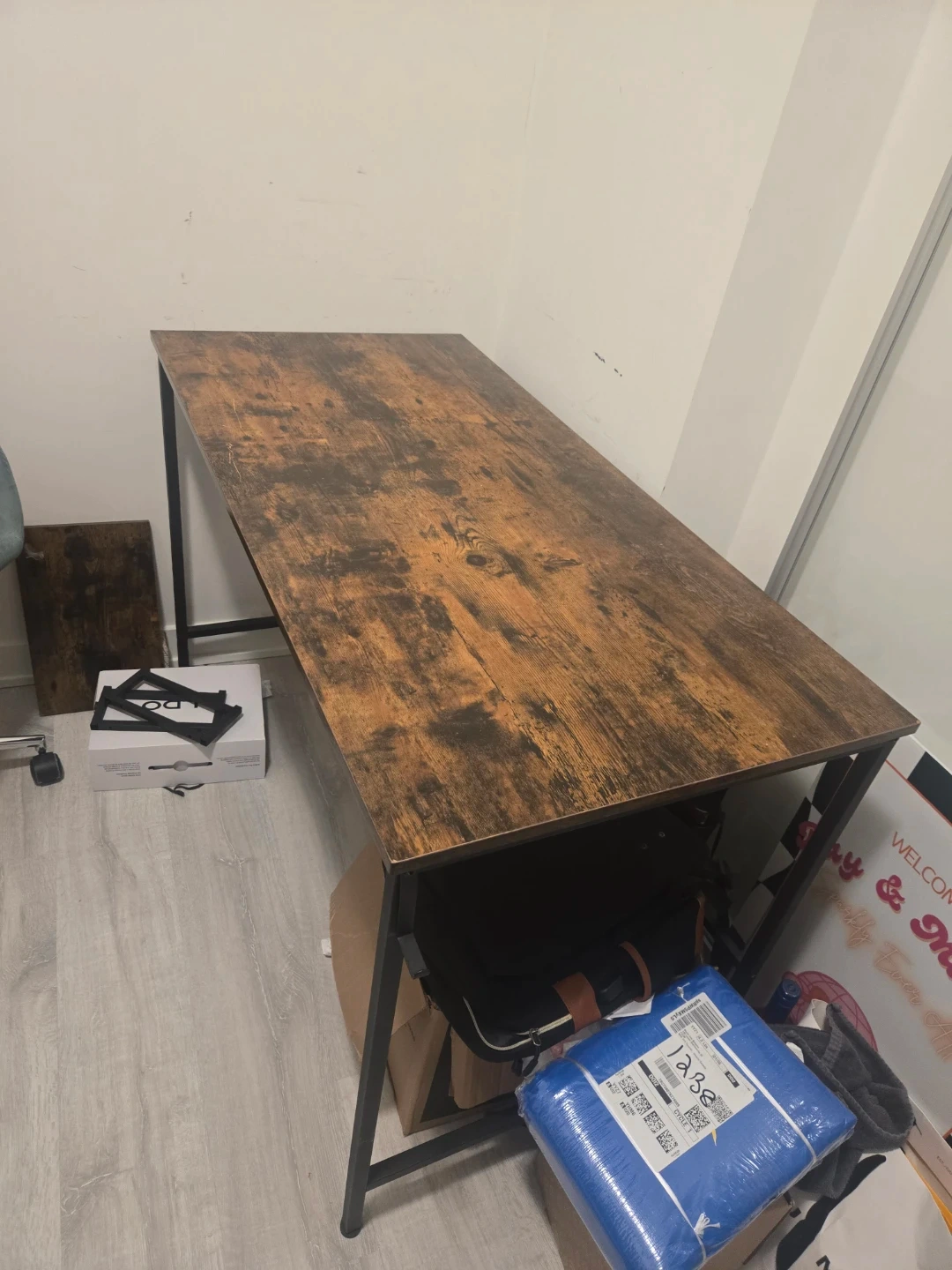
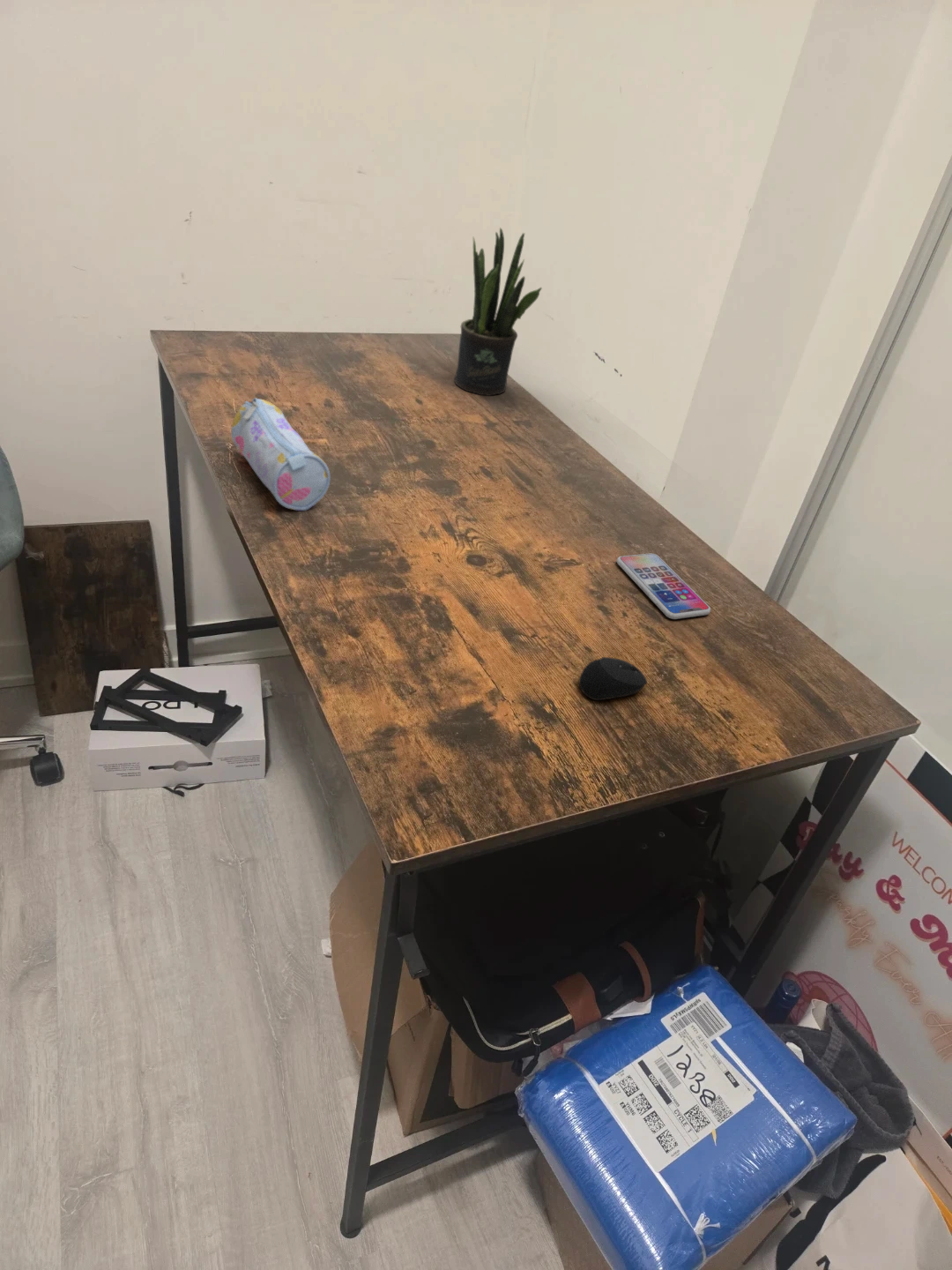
+ pencil case (279, 452)
+ computer mouse (614, 676)
+ potted plant (496, 315)
+ smartphone (662, 584)
